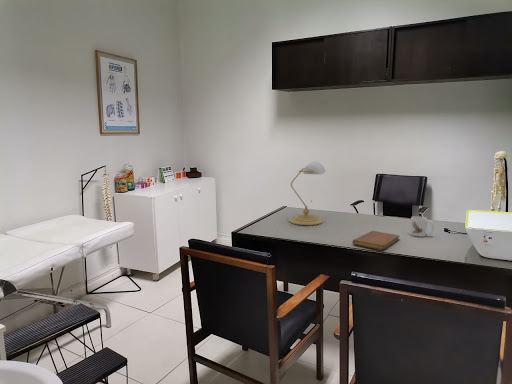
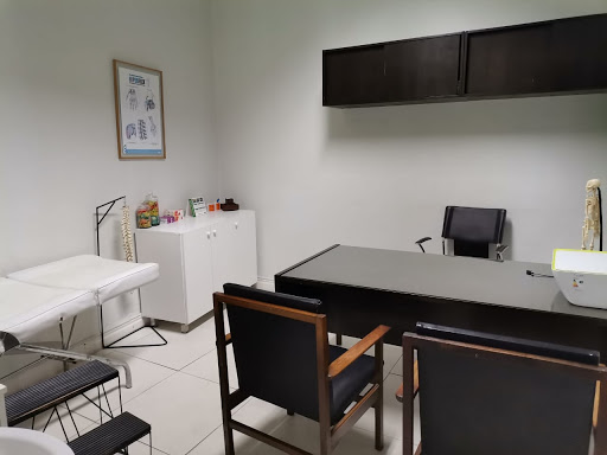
- notebook (376, 239)
- desk lamp (299, 196)
- mug (422, 226)
